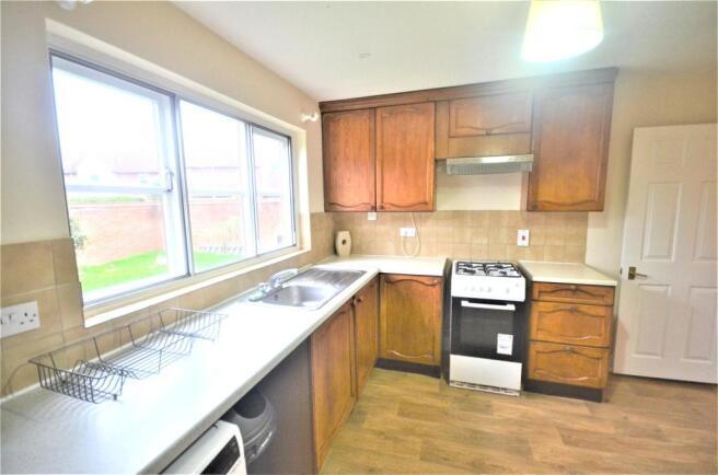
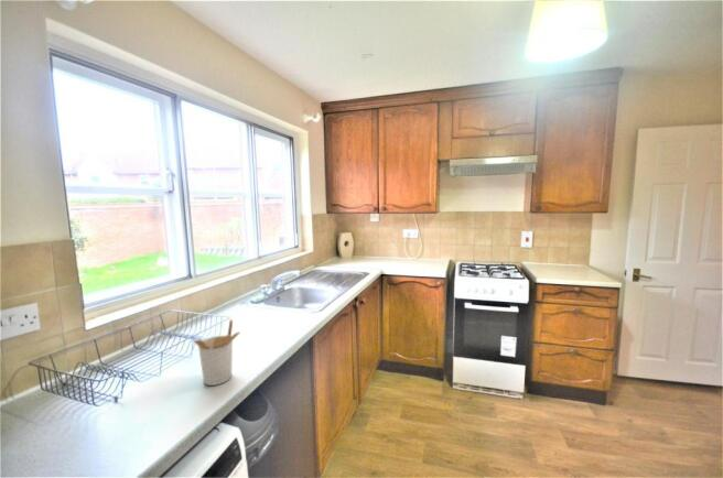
+ utensil holder (219, 354)
